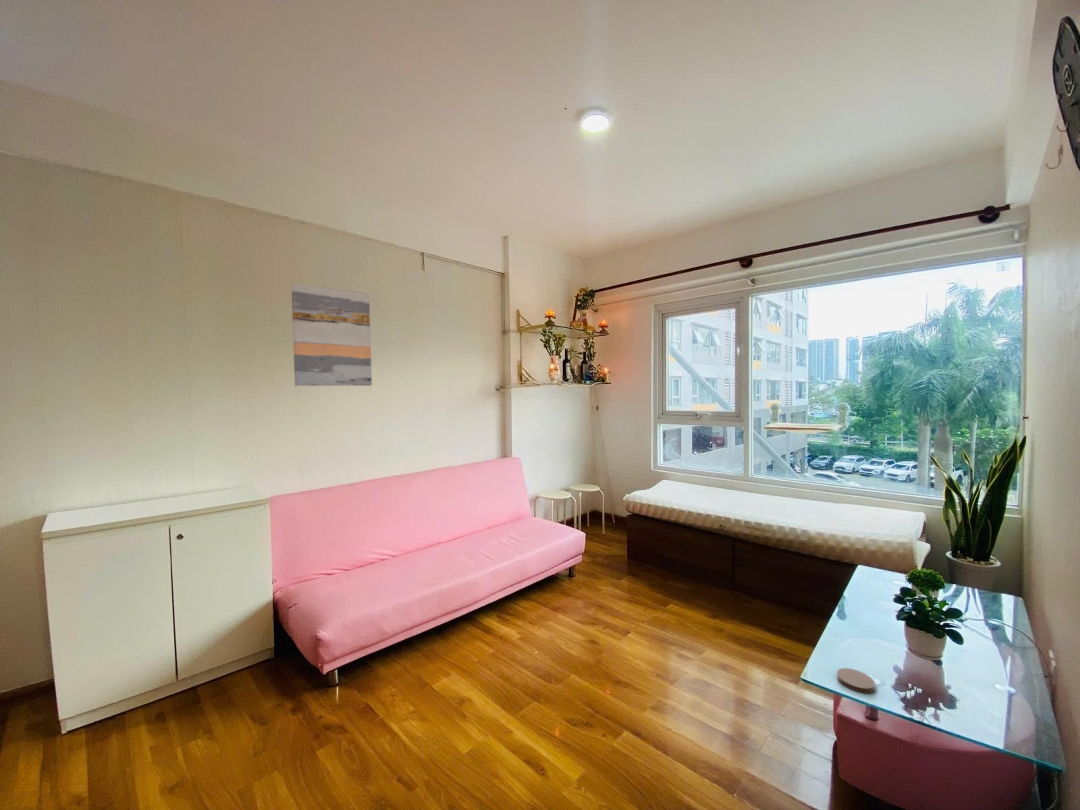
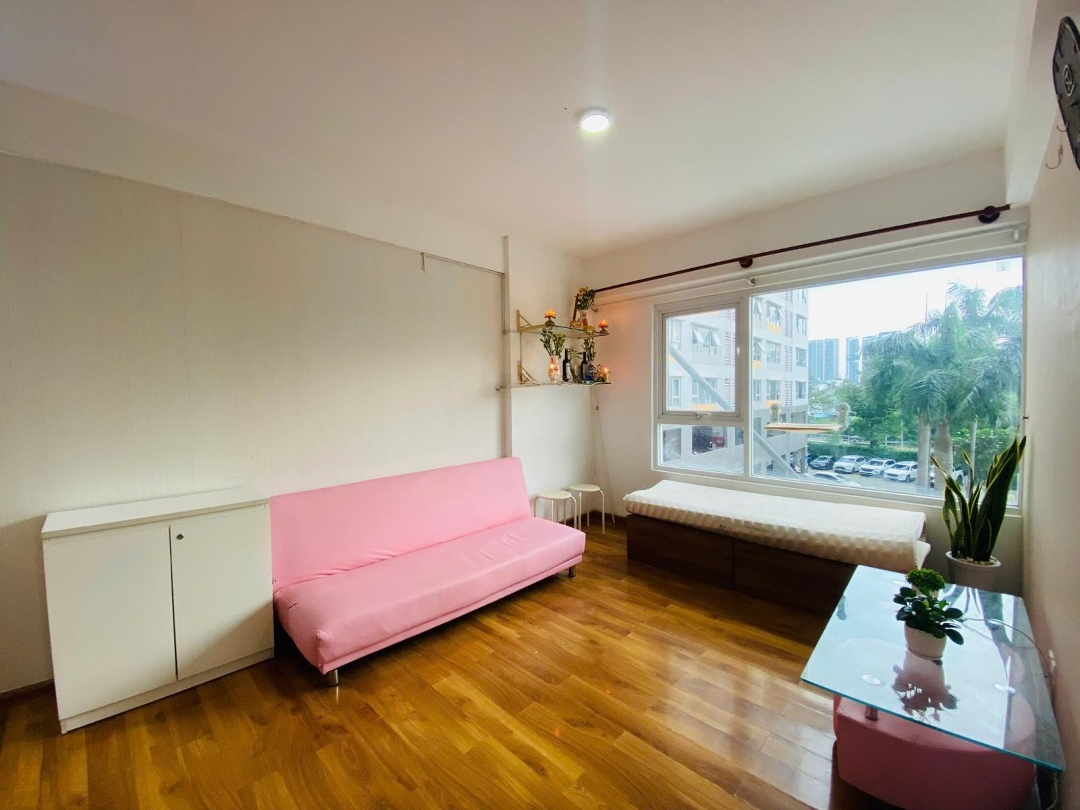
- wall art (333, 337)
- coaster (855, 679)
